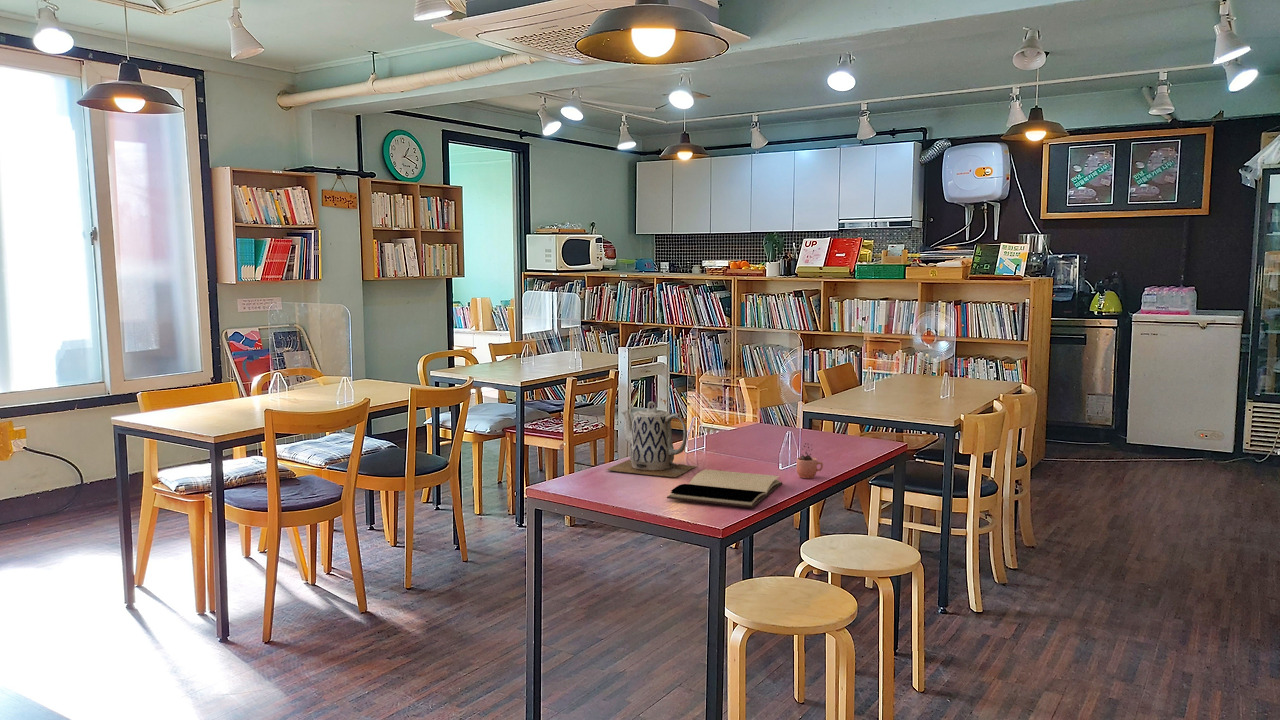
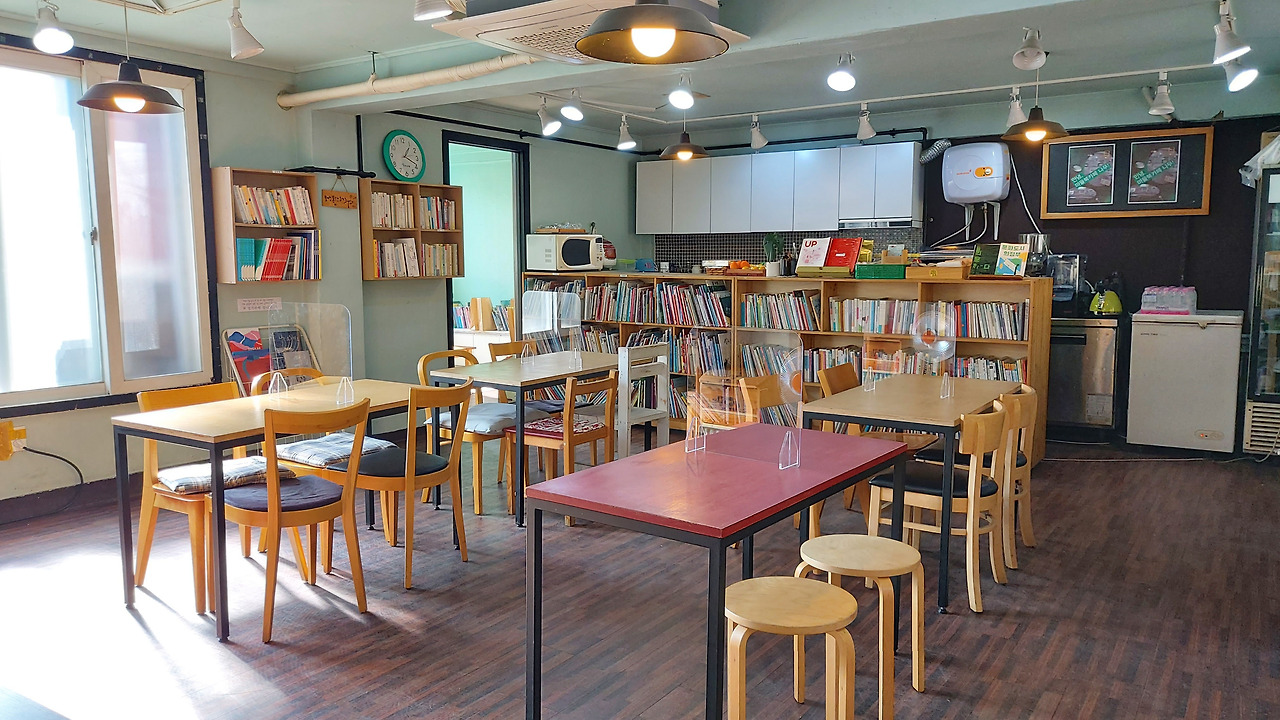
- teapot (651, 435)
- cocoa (809, 459)
- book (726, 487)
